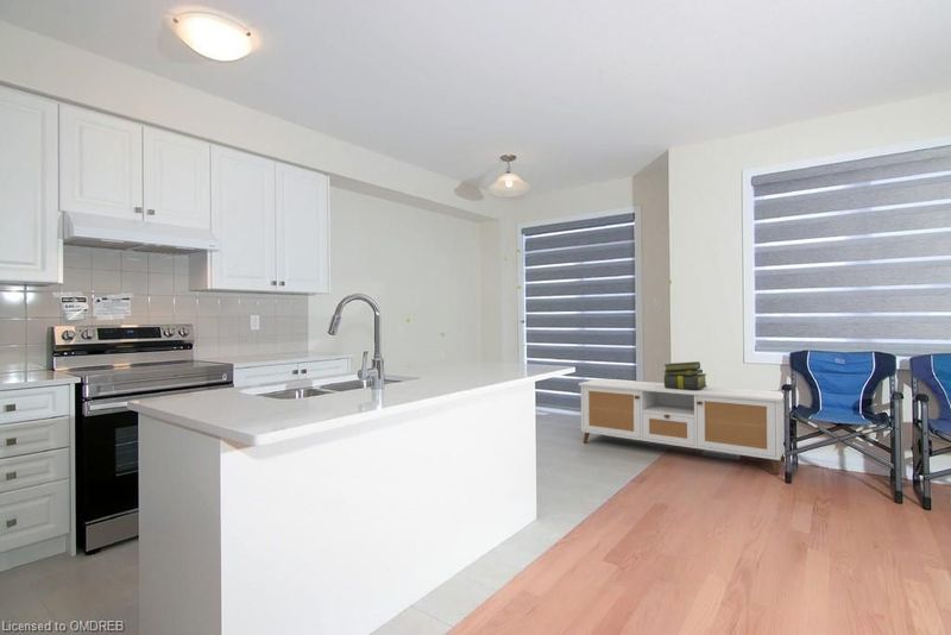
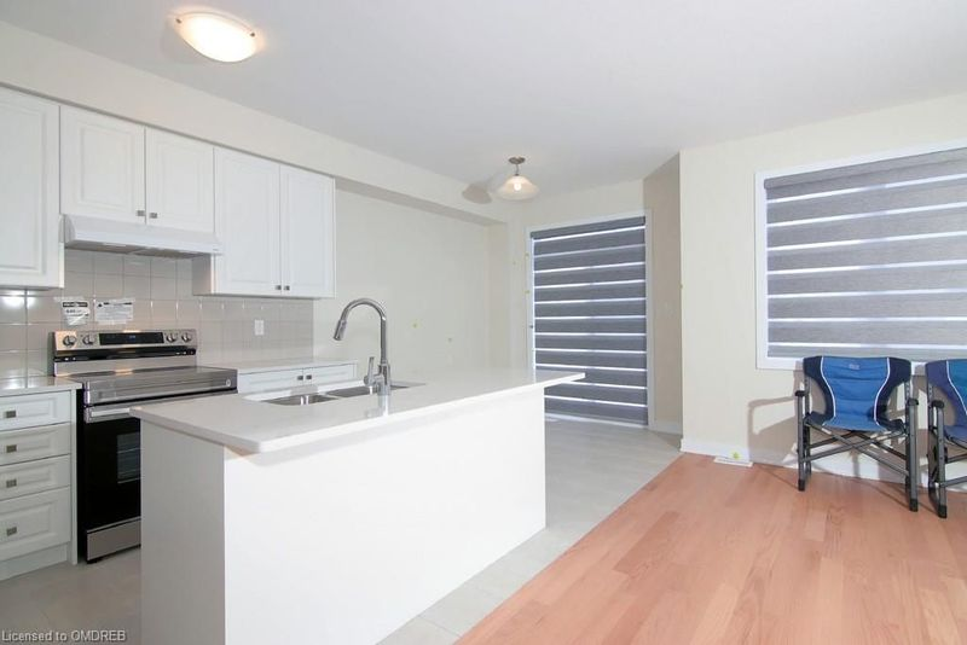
- storage bench (675, 419)
- stack of books (684, 375)
